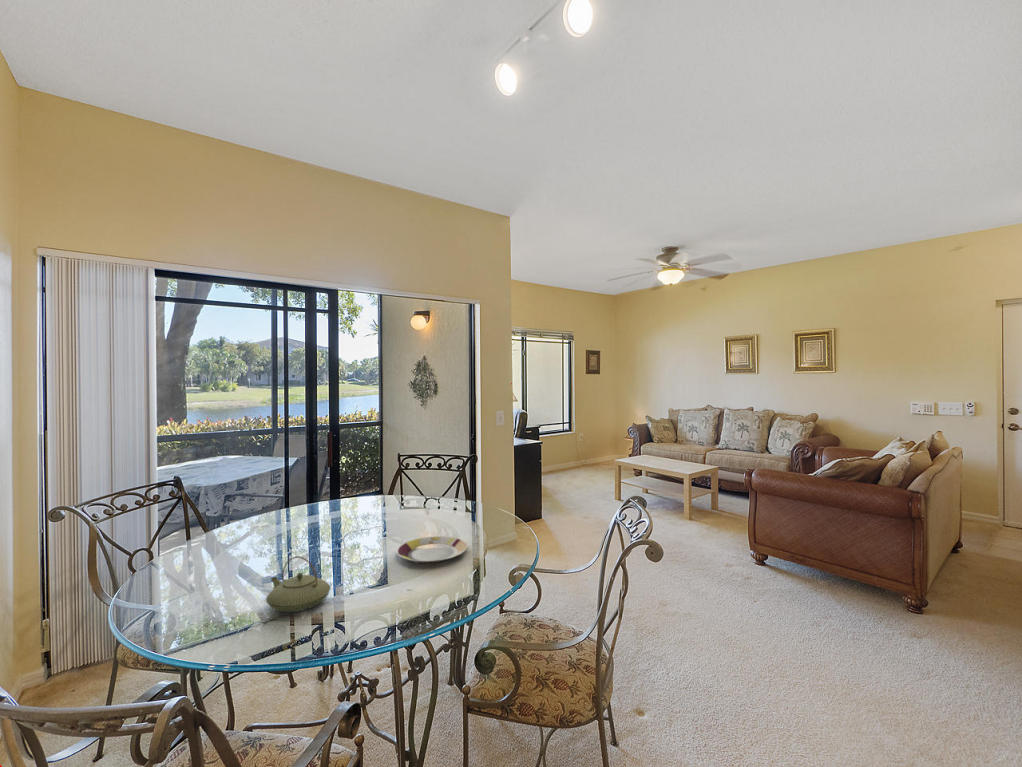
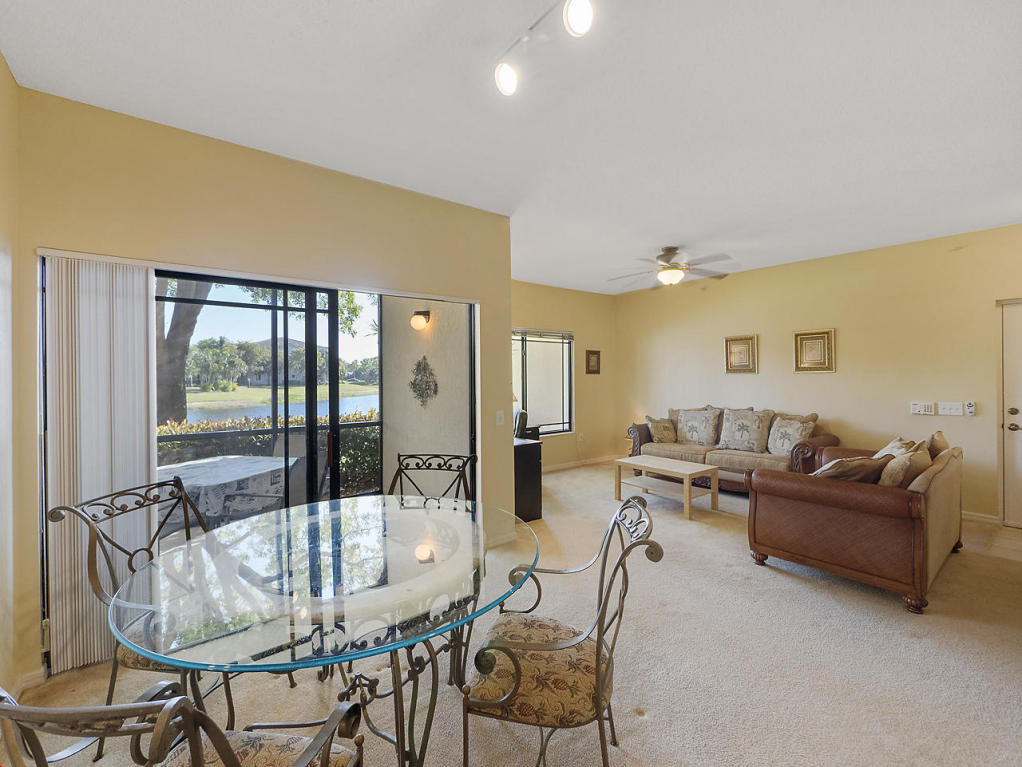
- teapot (296, 579)
- plate (432, 550)
